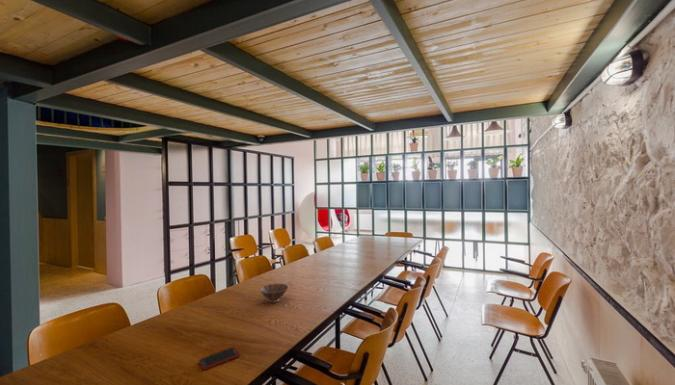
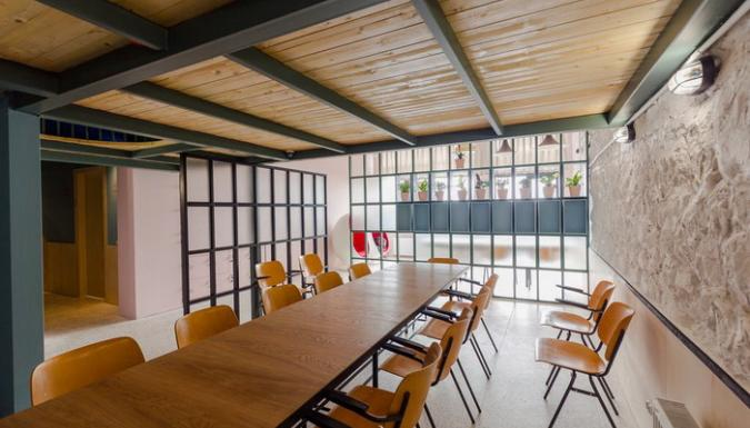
- cell phone (219, 357)
- bowl (274, 294)
